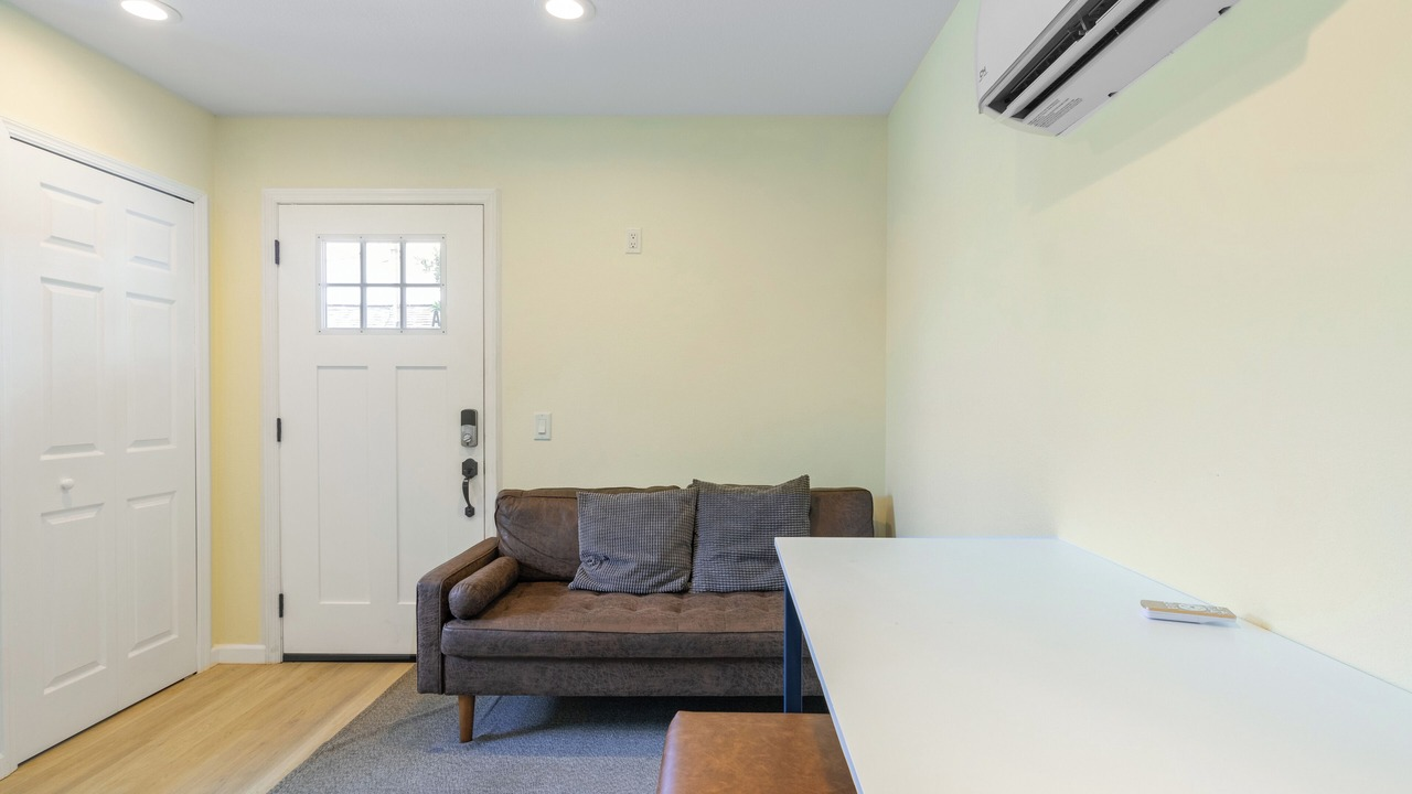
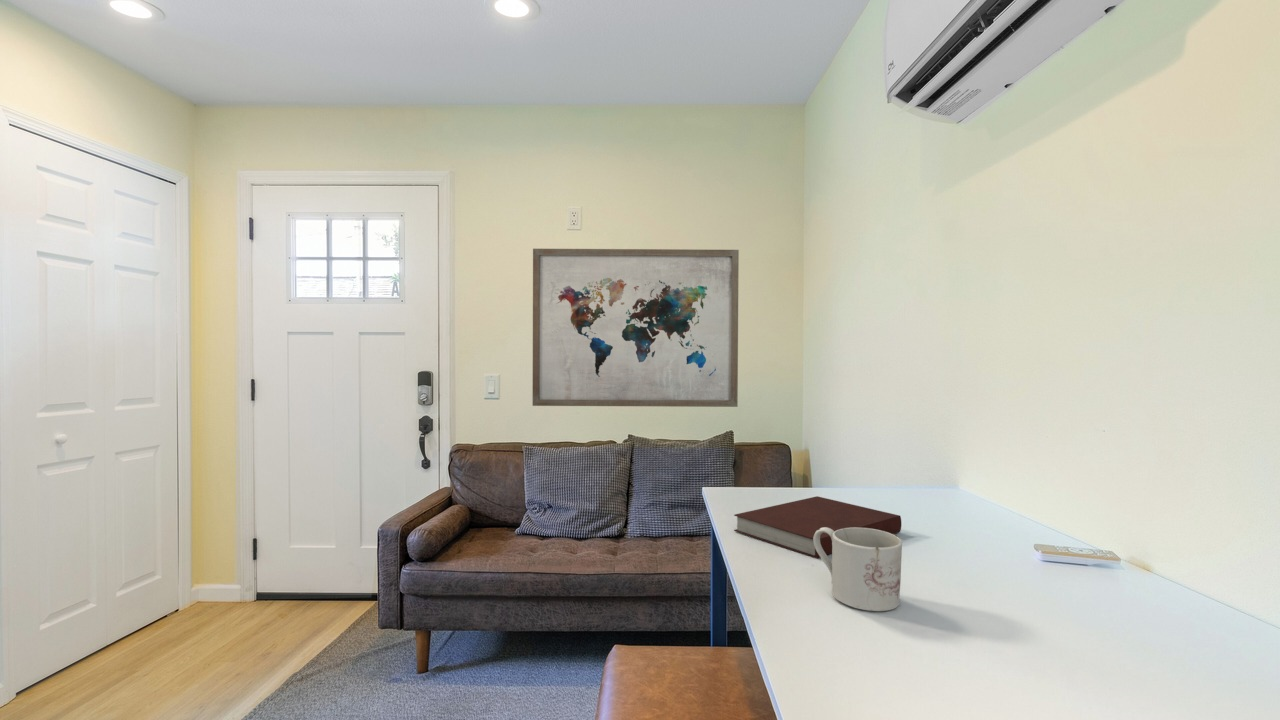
+ mug (854, 564)
+ wall art (635, 327)
+ notebook (817, 523)
